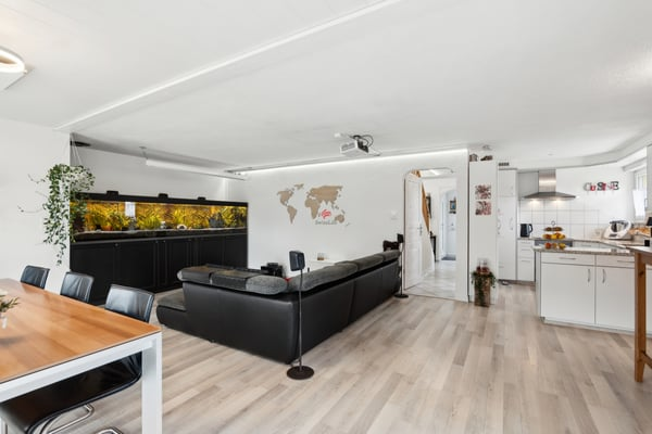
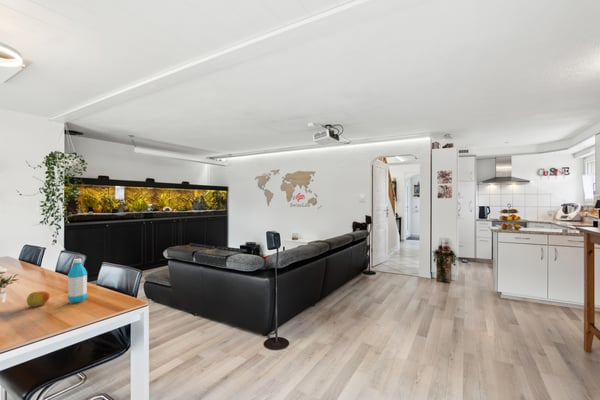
+ apple (38, 298)
+ water bottle (77, 280)
